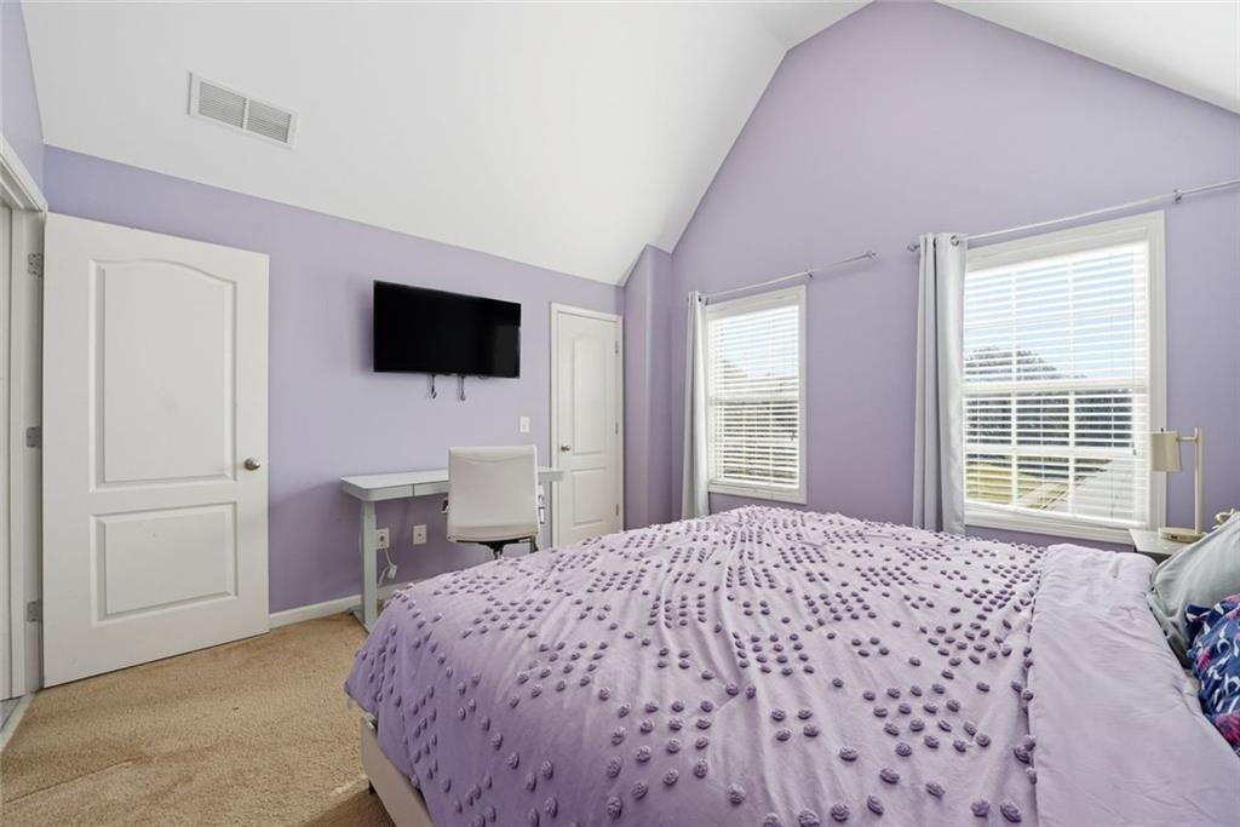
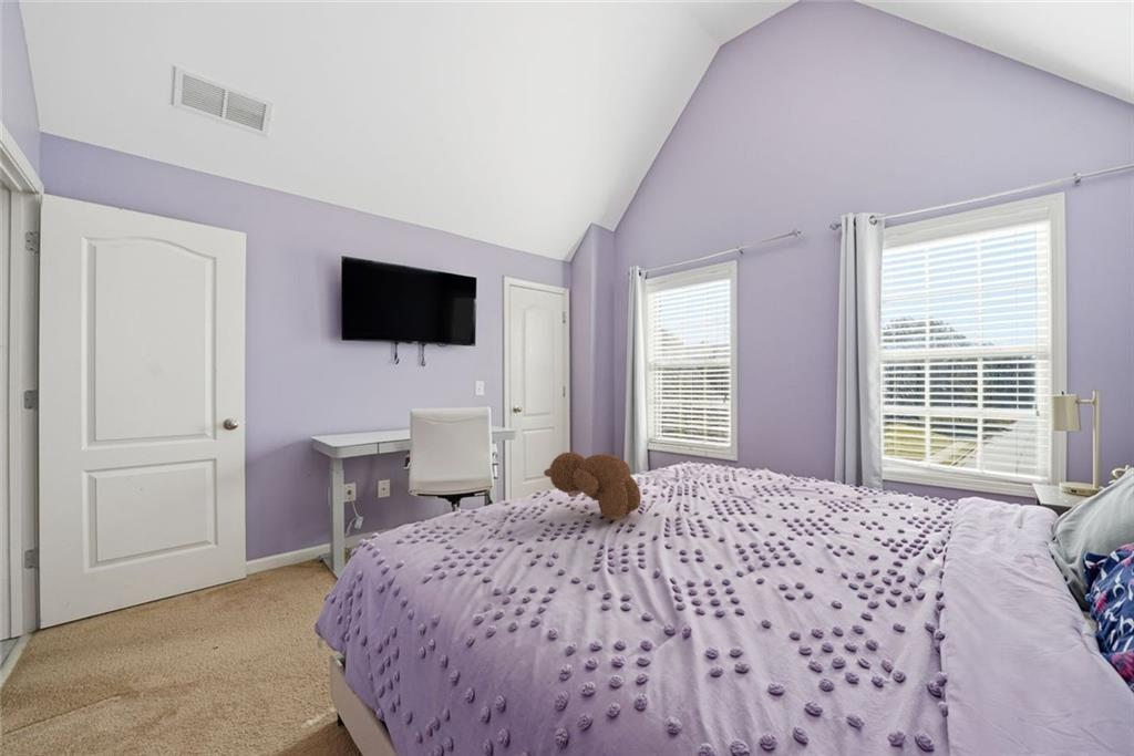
+ teddy bear (590, 481)
